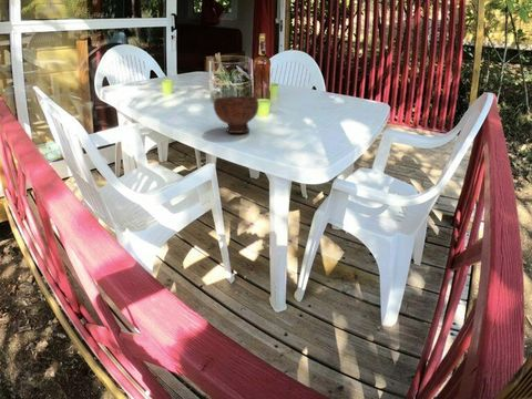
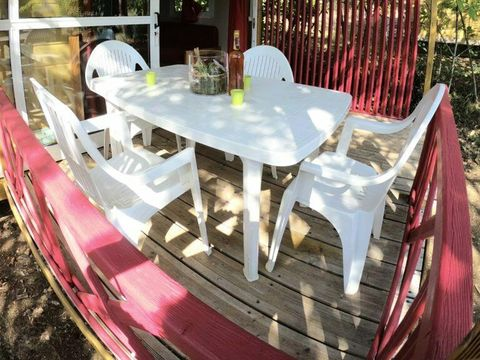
- bowl (235, 113)
